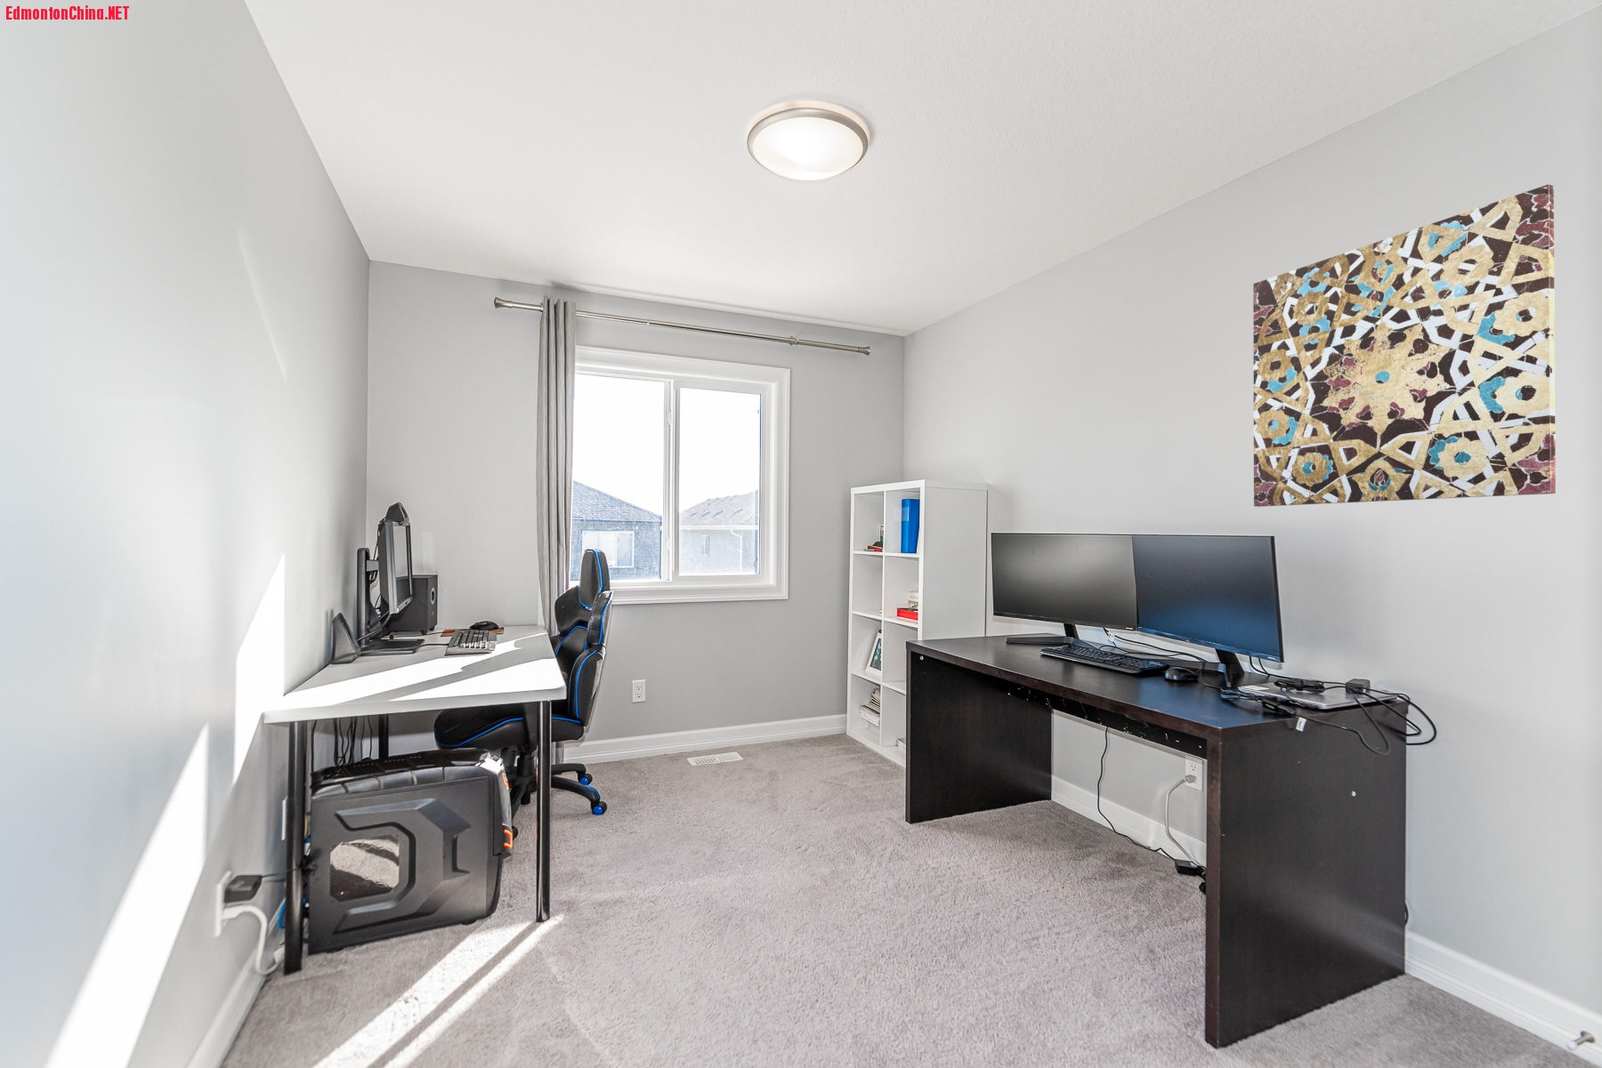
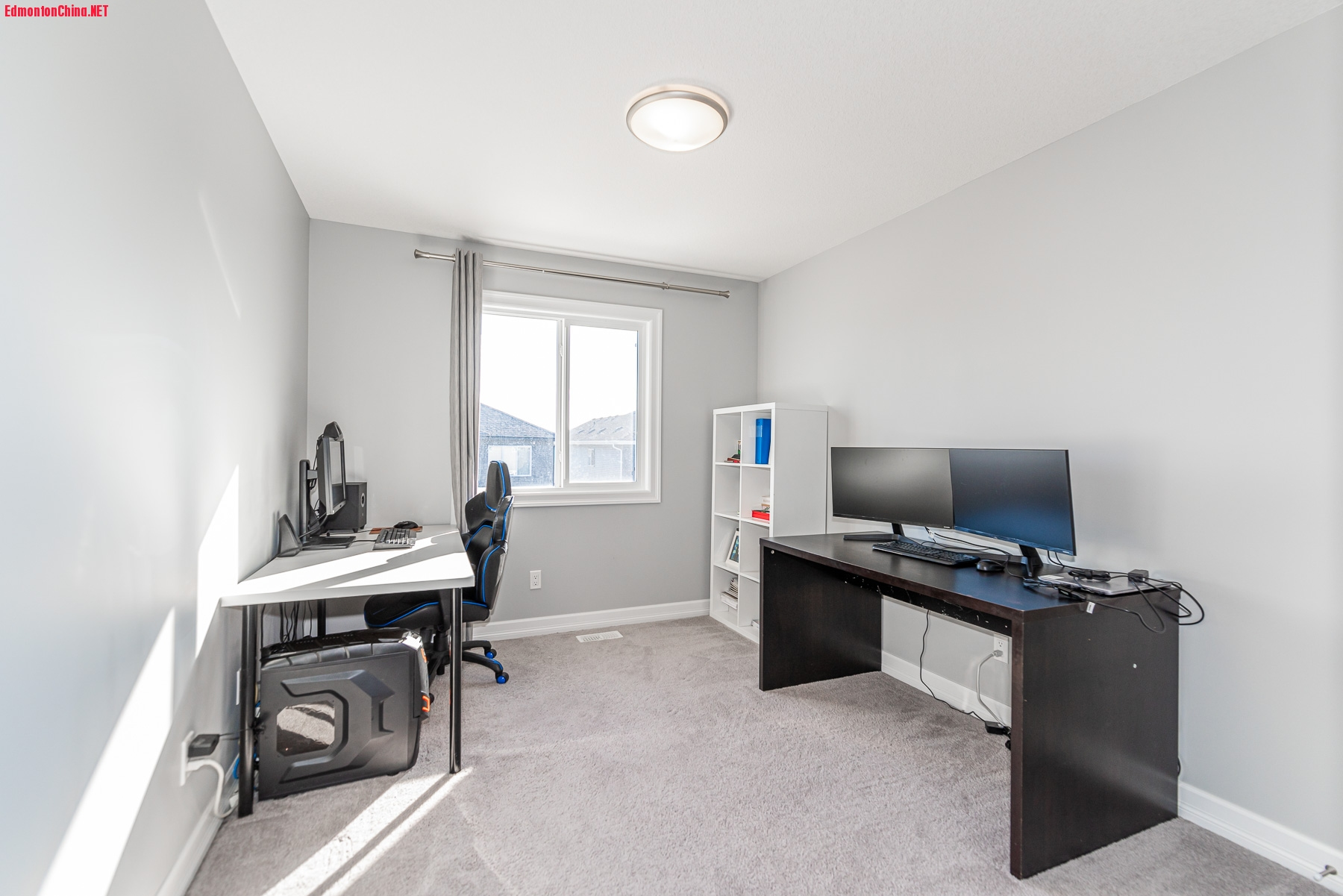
- wall art (1380, 371)
